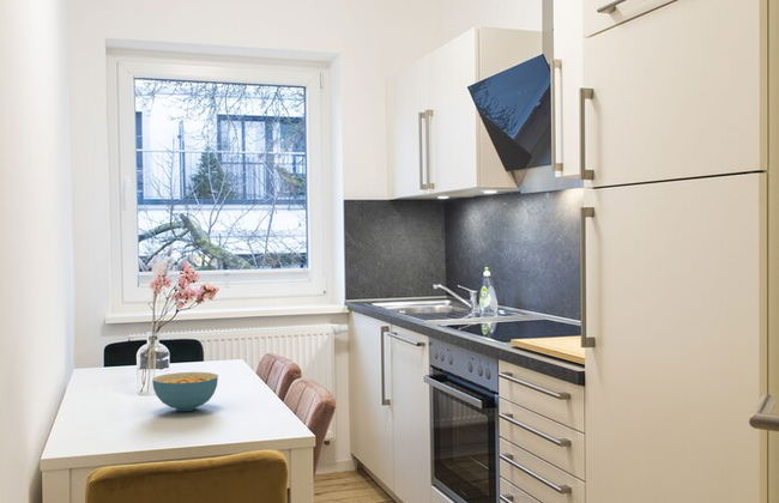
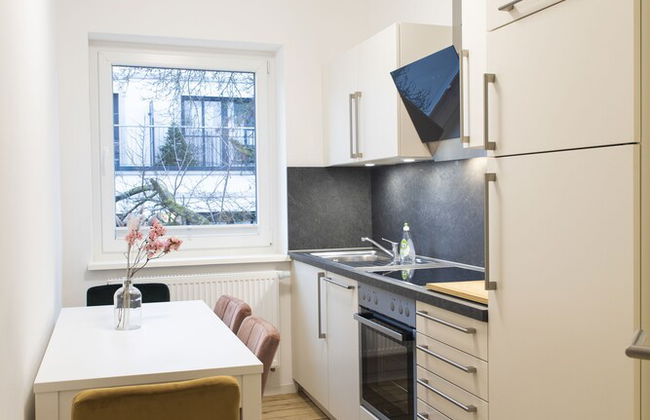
- cereal bowl (186, 393)
